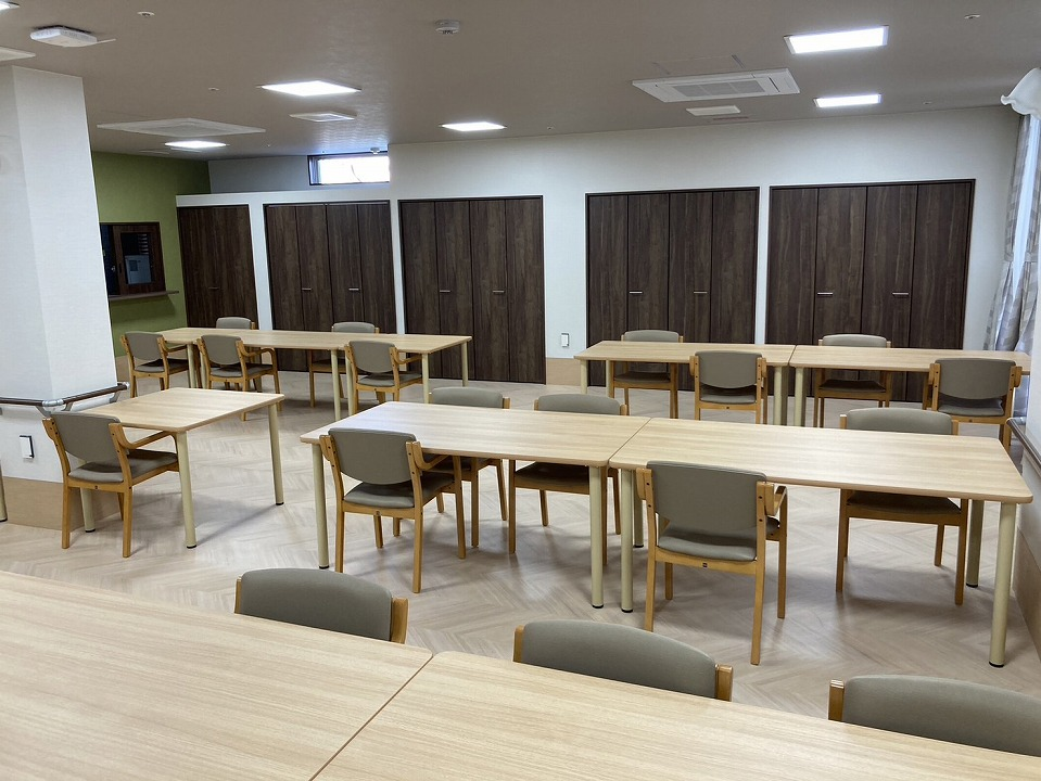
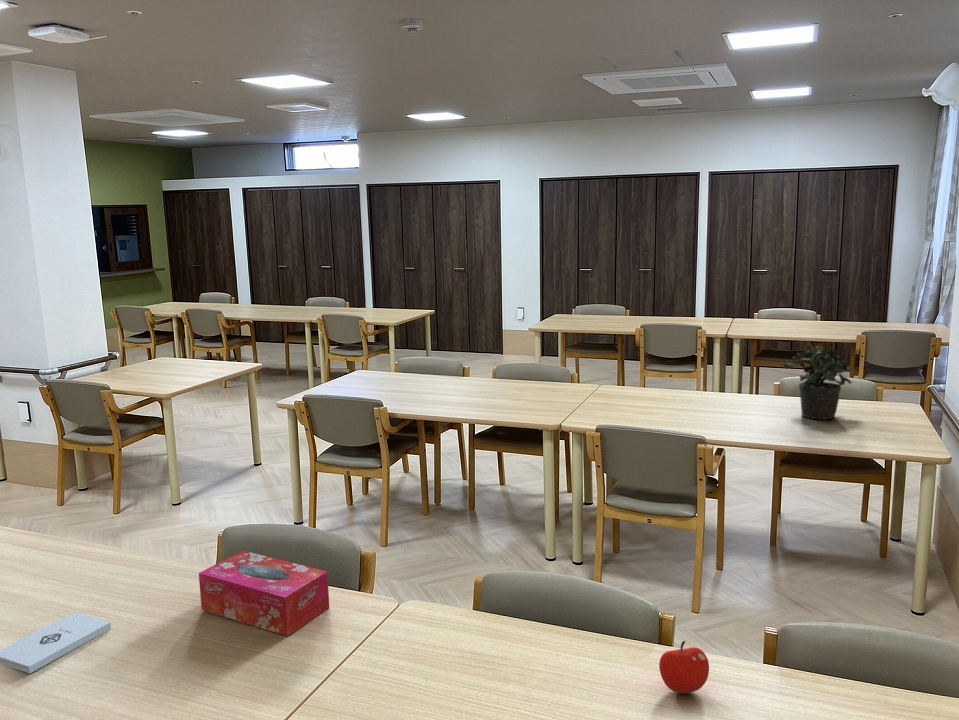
+ fruit (684, 667)
+ potted plant (816, 379)
+ tissue box (264, 590)
+ notepad (53, 640)
